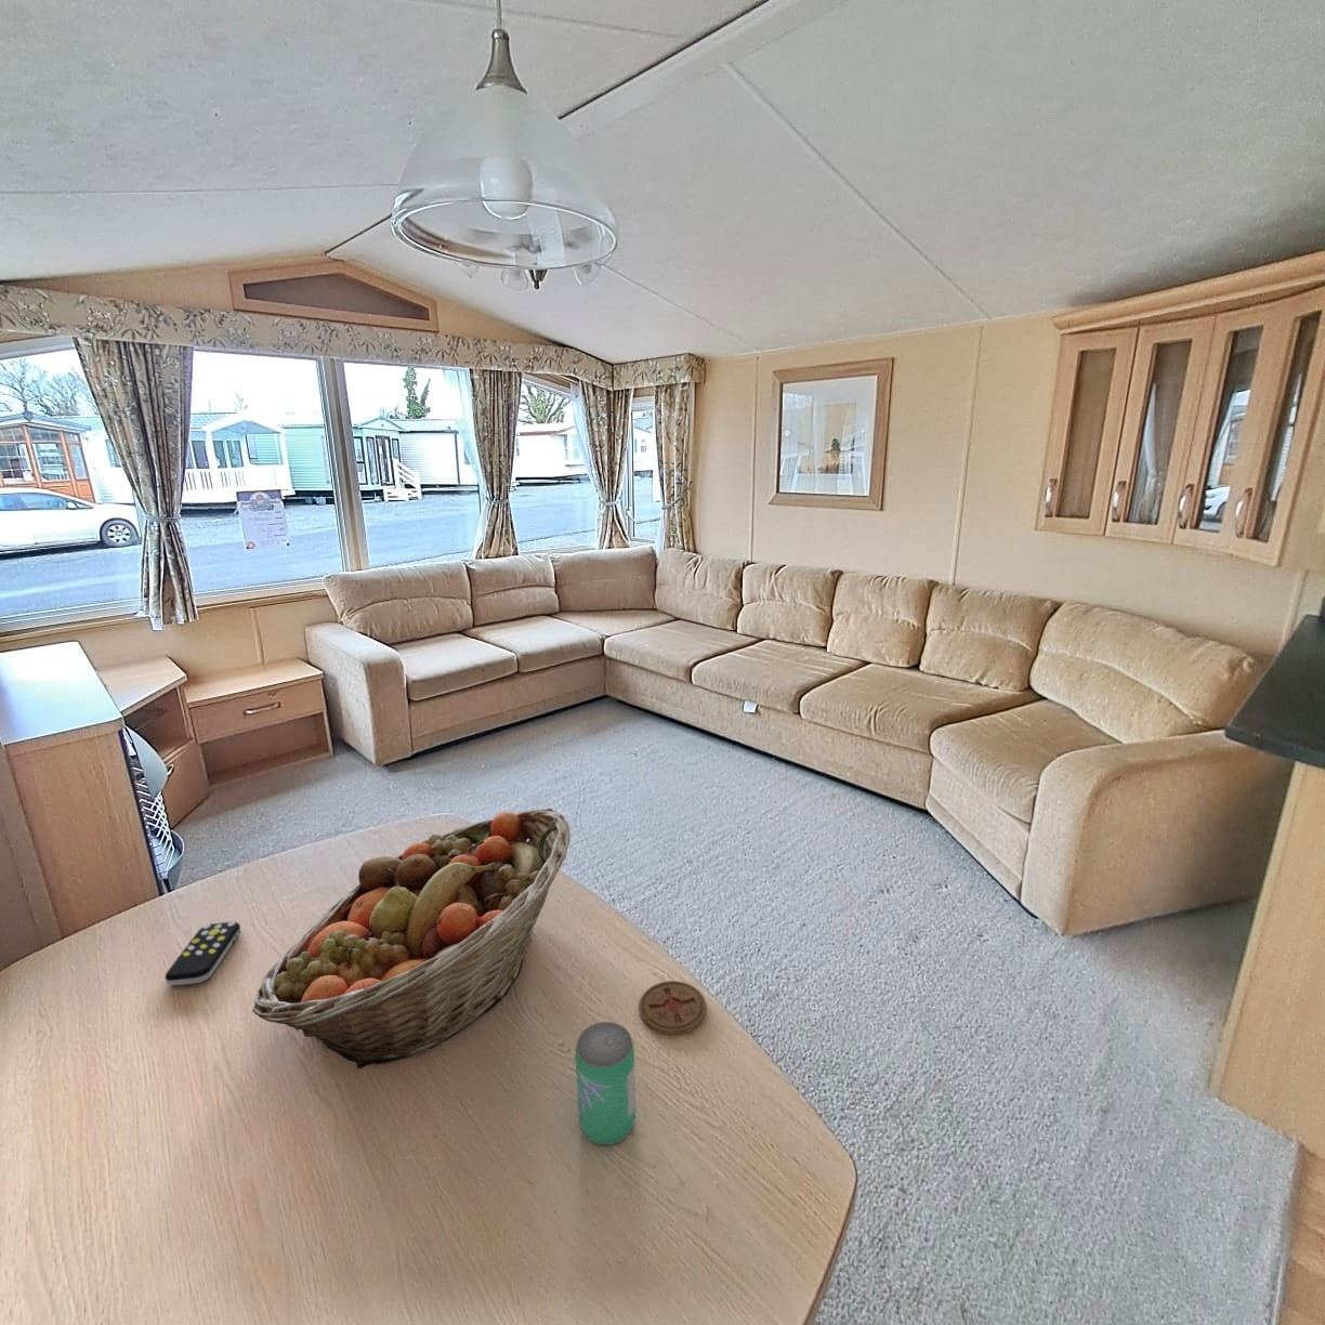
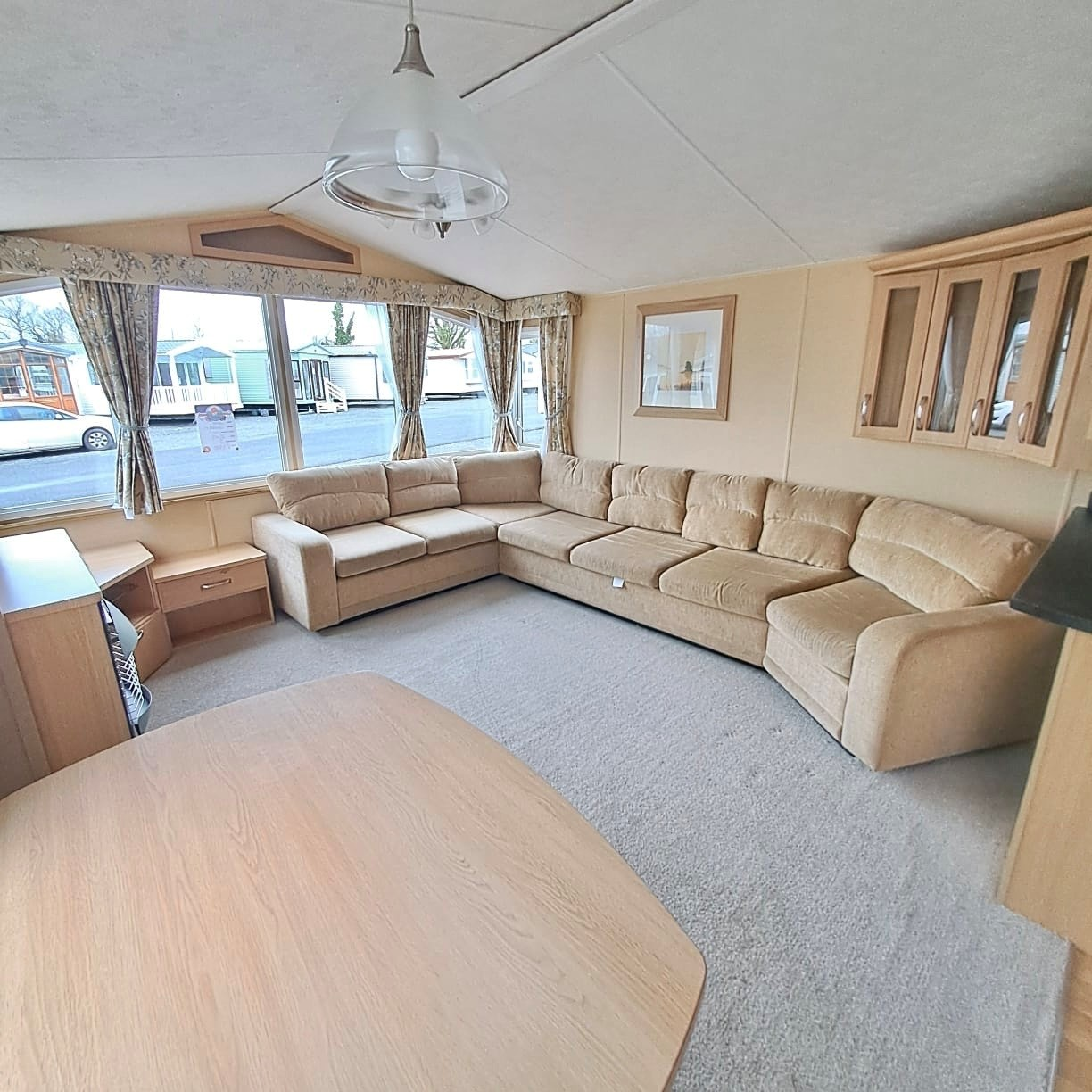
- remote control (205, 951)
- fruit basket (434, 917)
- coaster (672, 1006)
- beverage can (605, 1082)
